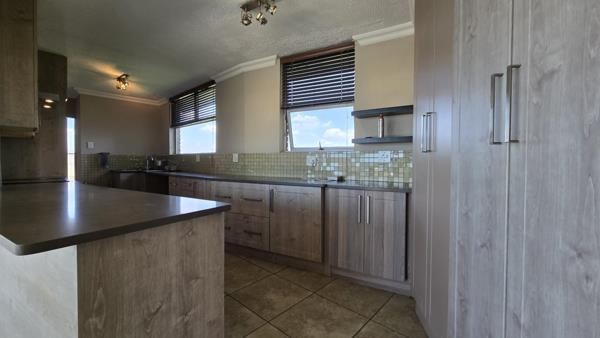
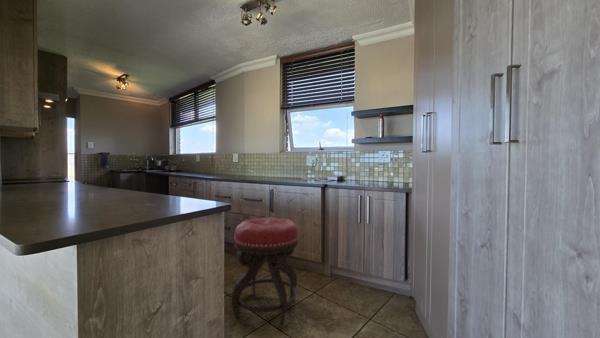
+ stool (268, 264)
